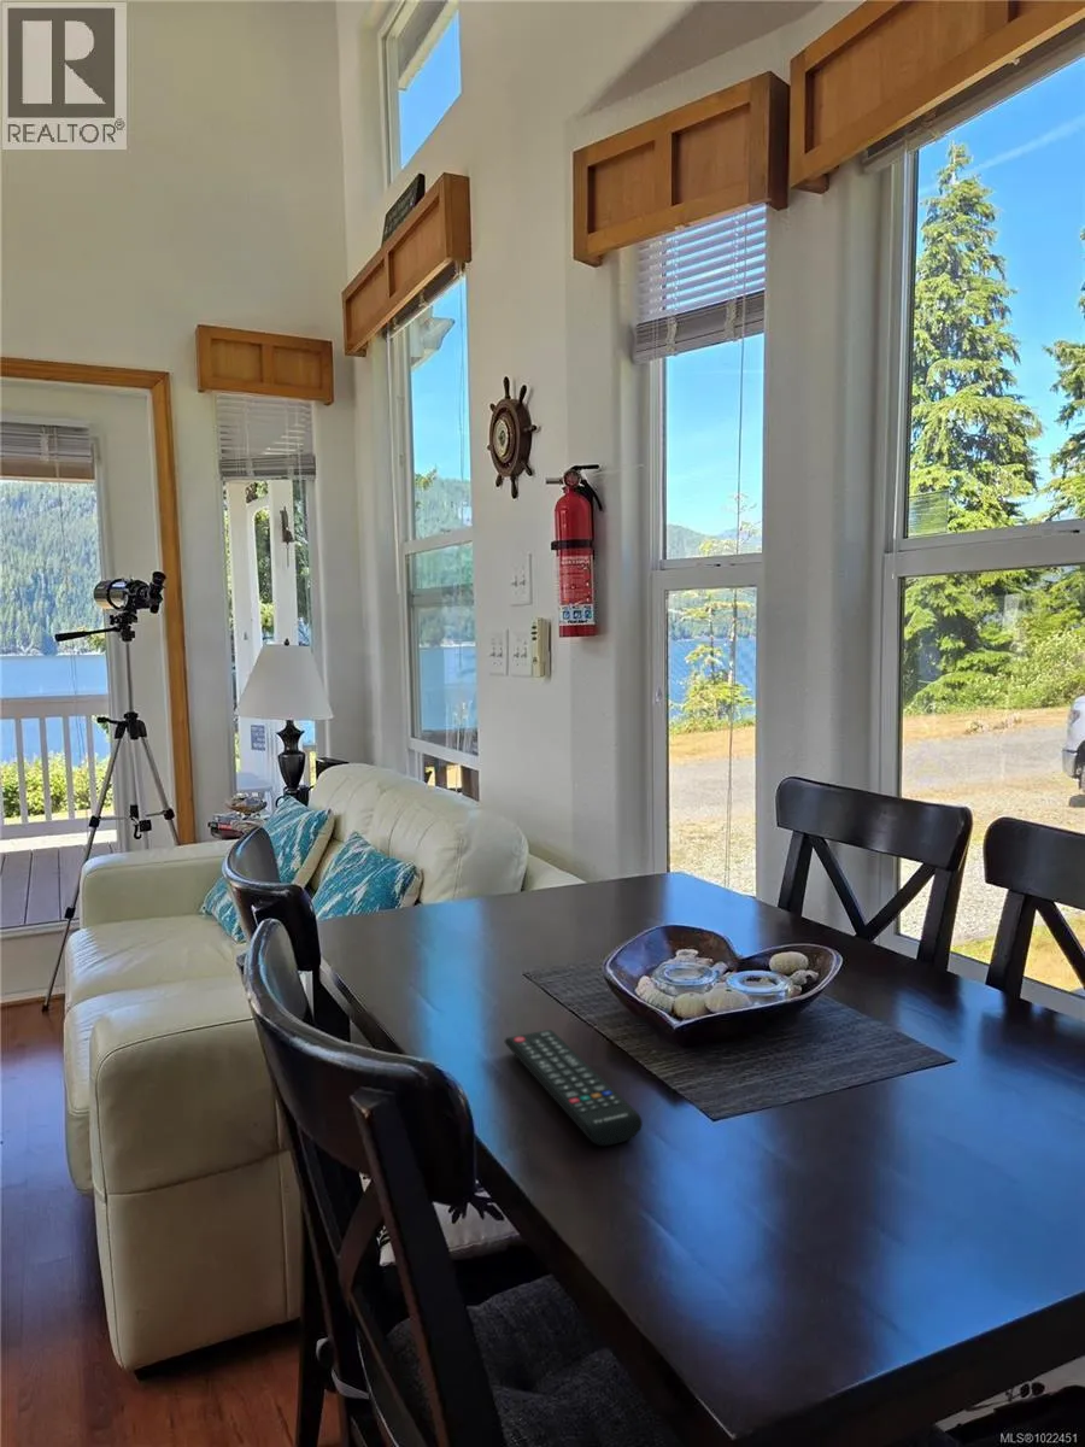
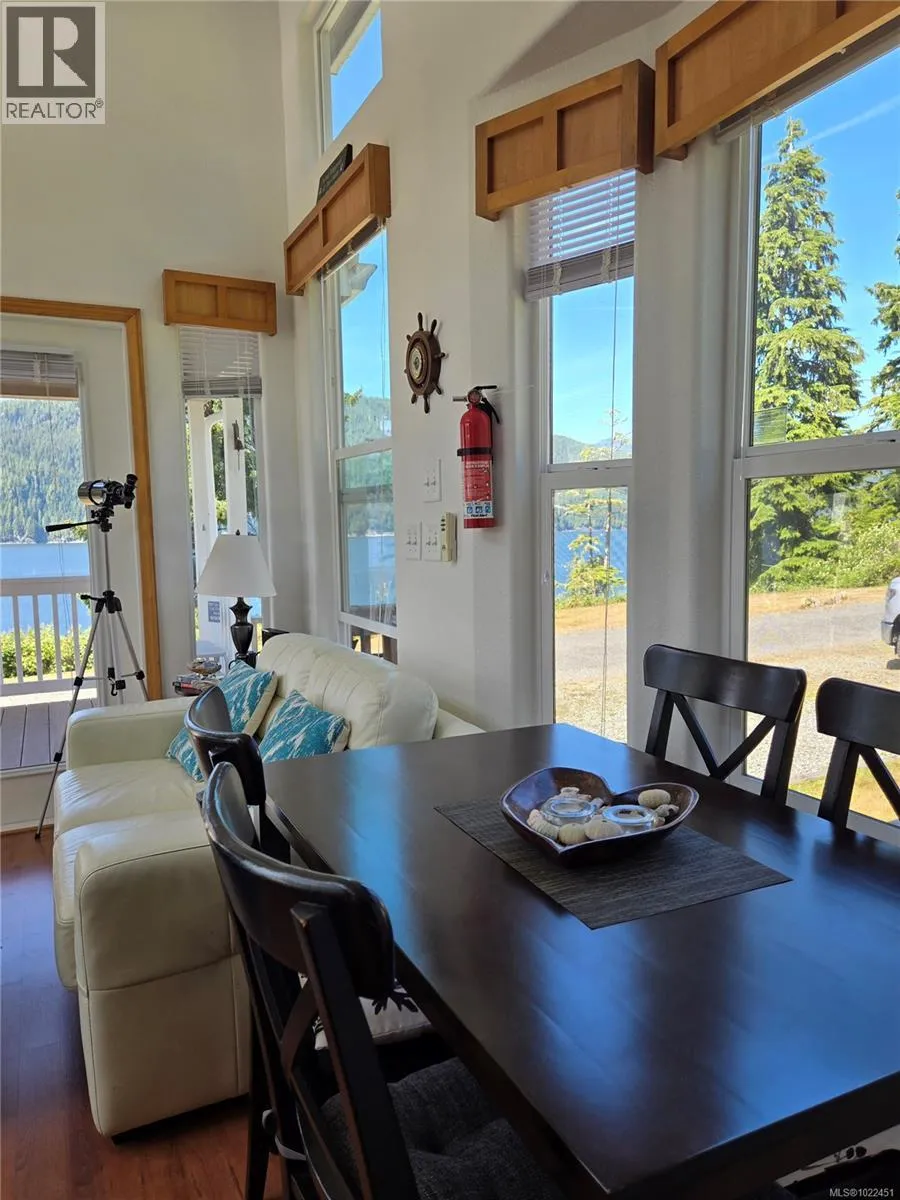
- remote control (567, 1080)
